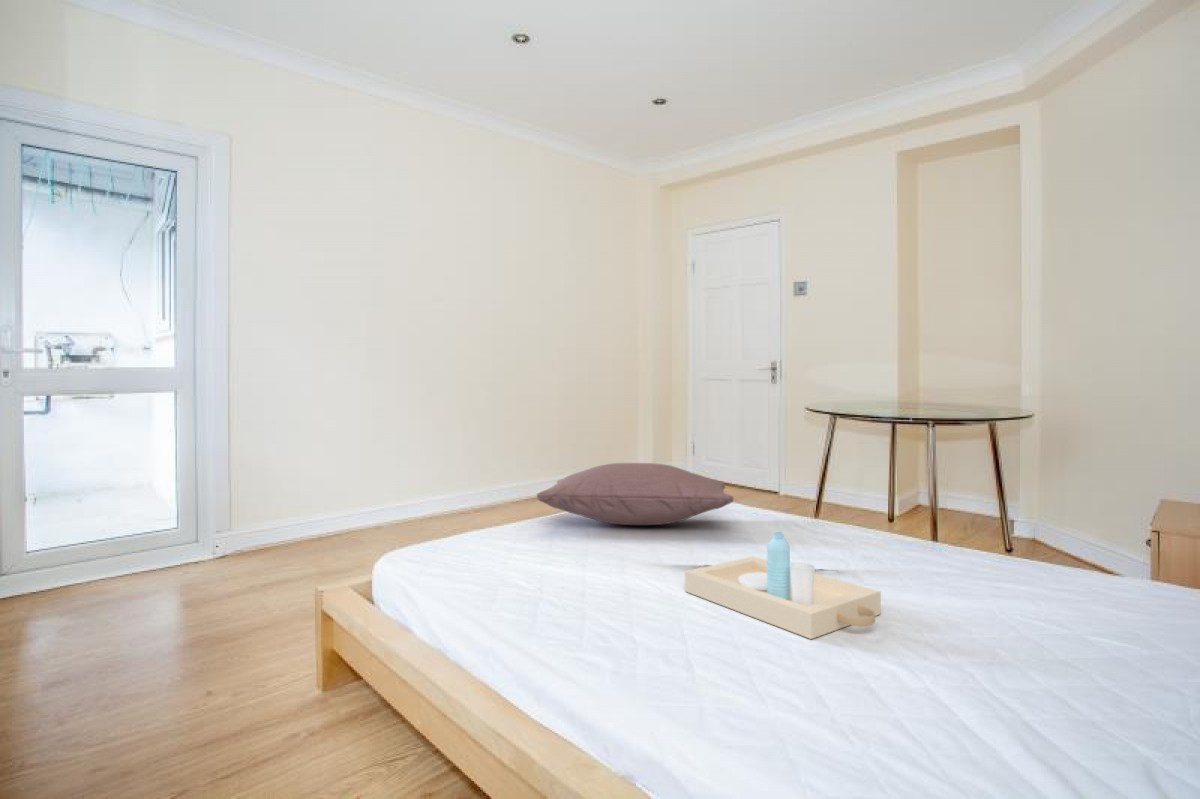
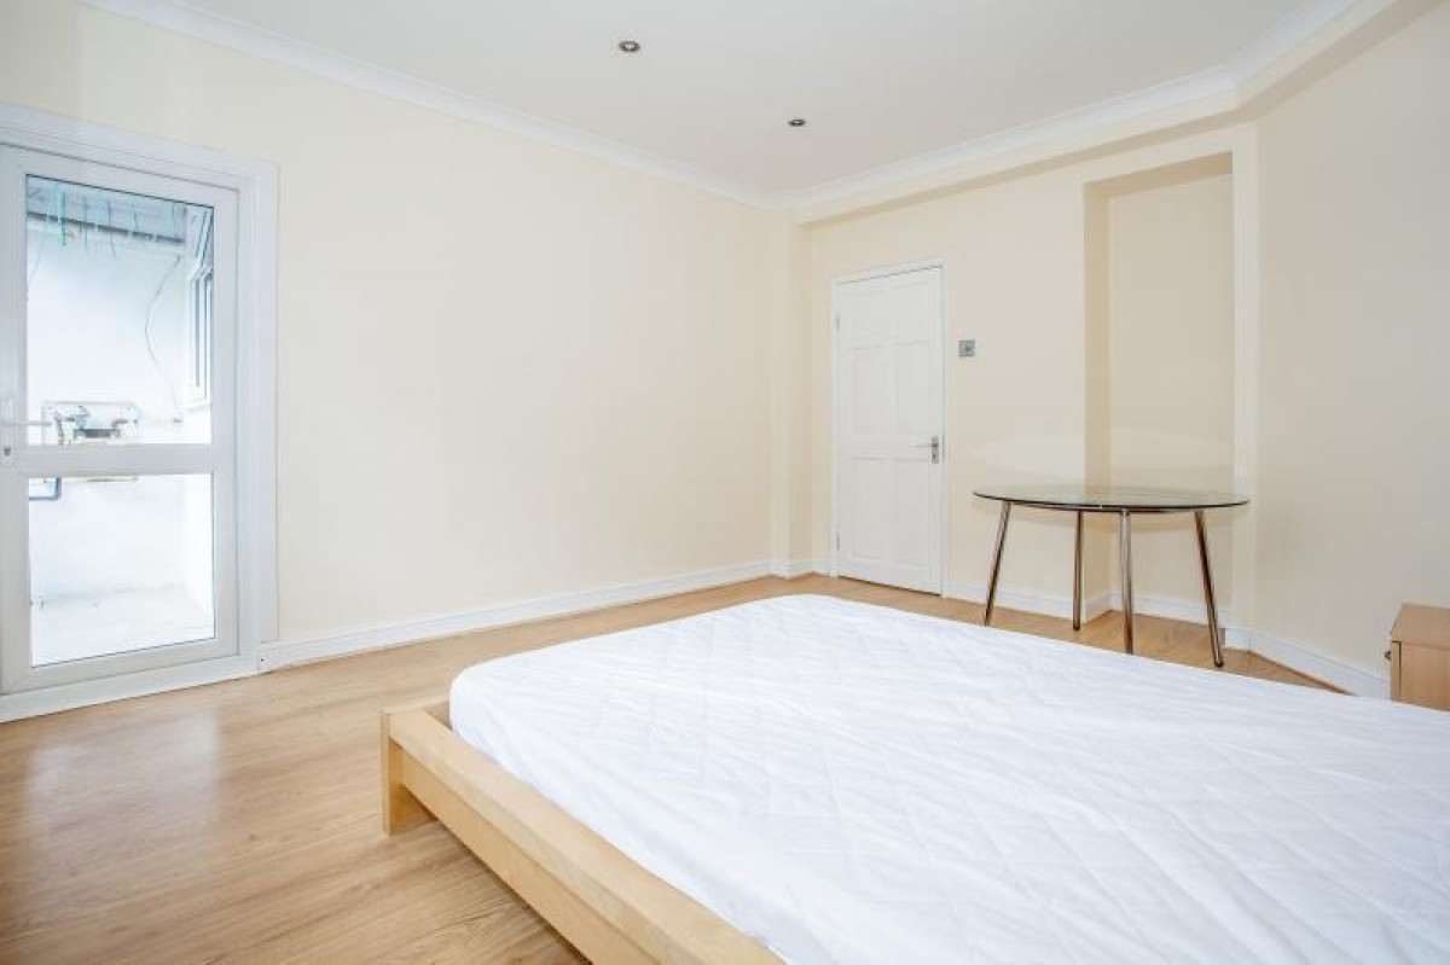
- pillow (636, 493)
- serving tray (777, 564)
